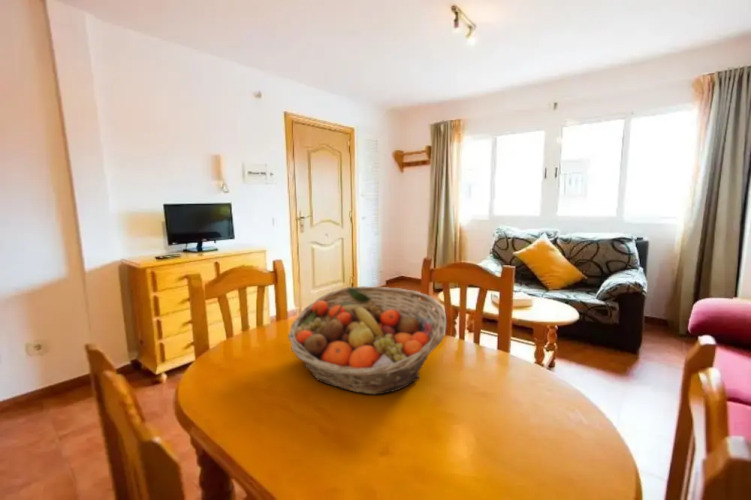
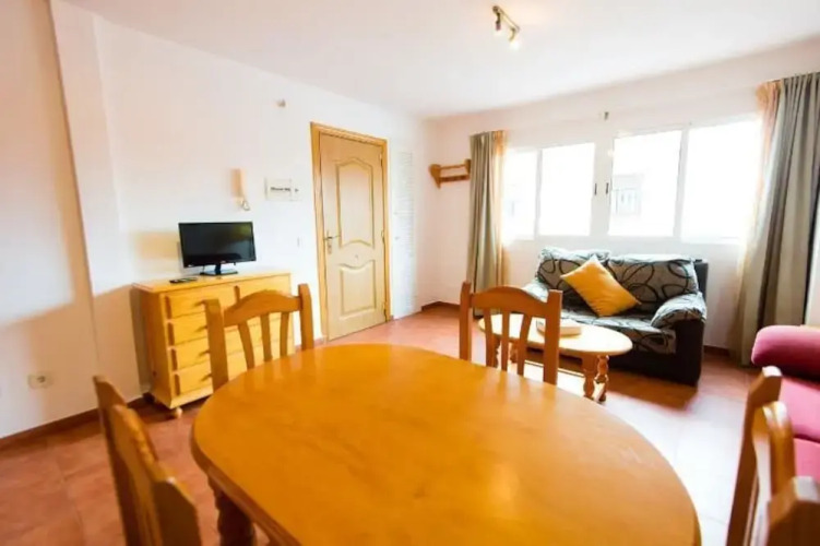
- fruit basket (365, 333)
